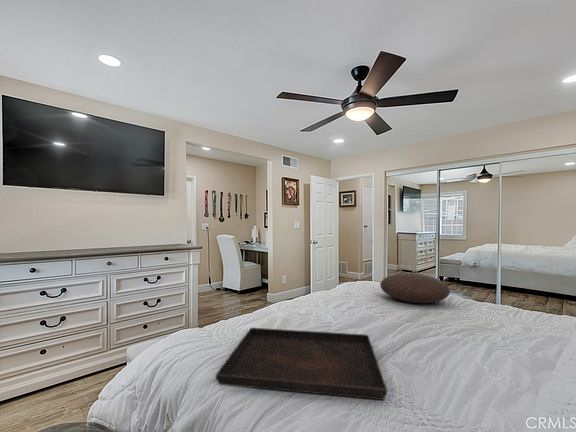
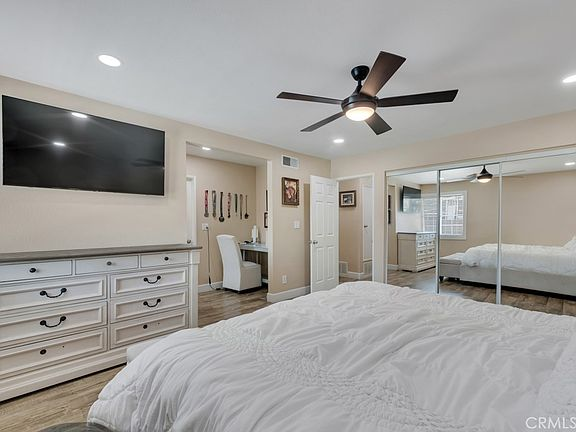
- cushion (413, 287)
- serving tray (303, 356)
